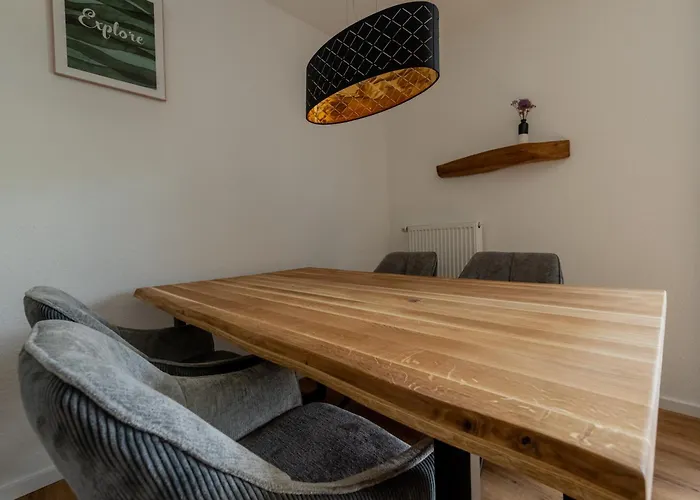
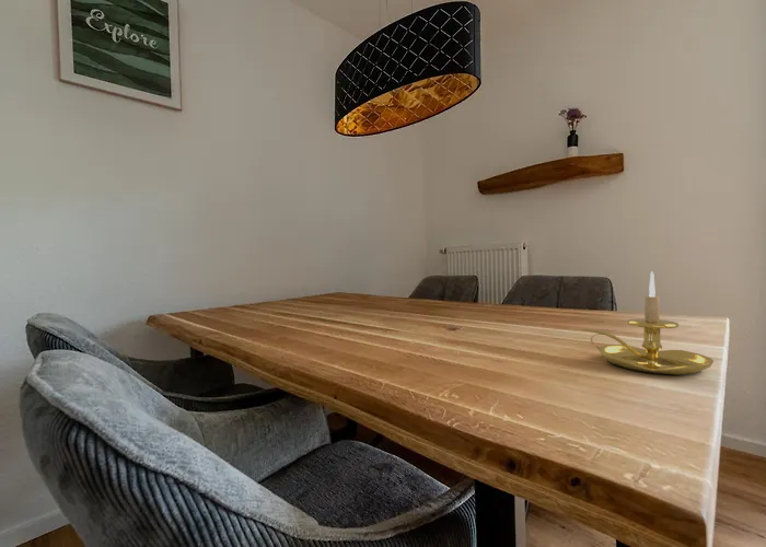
+ candle holder (642, 318)
